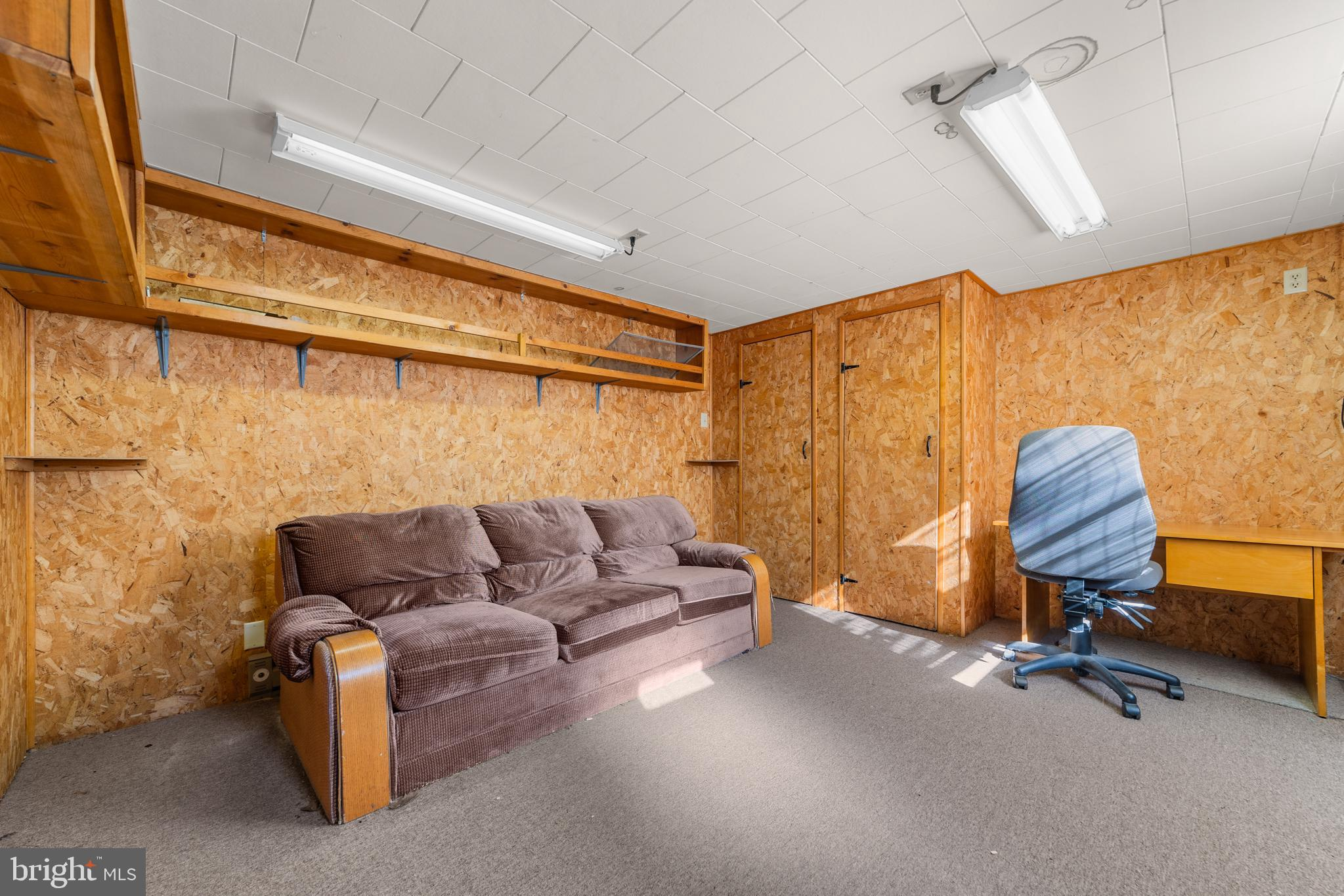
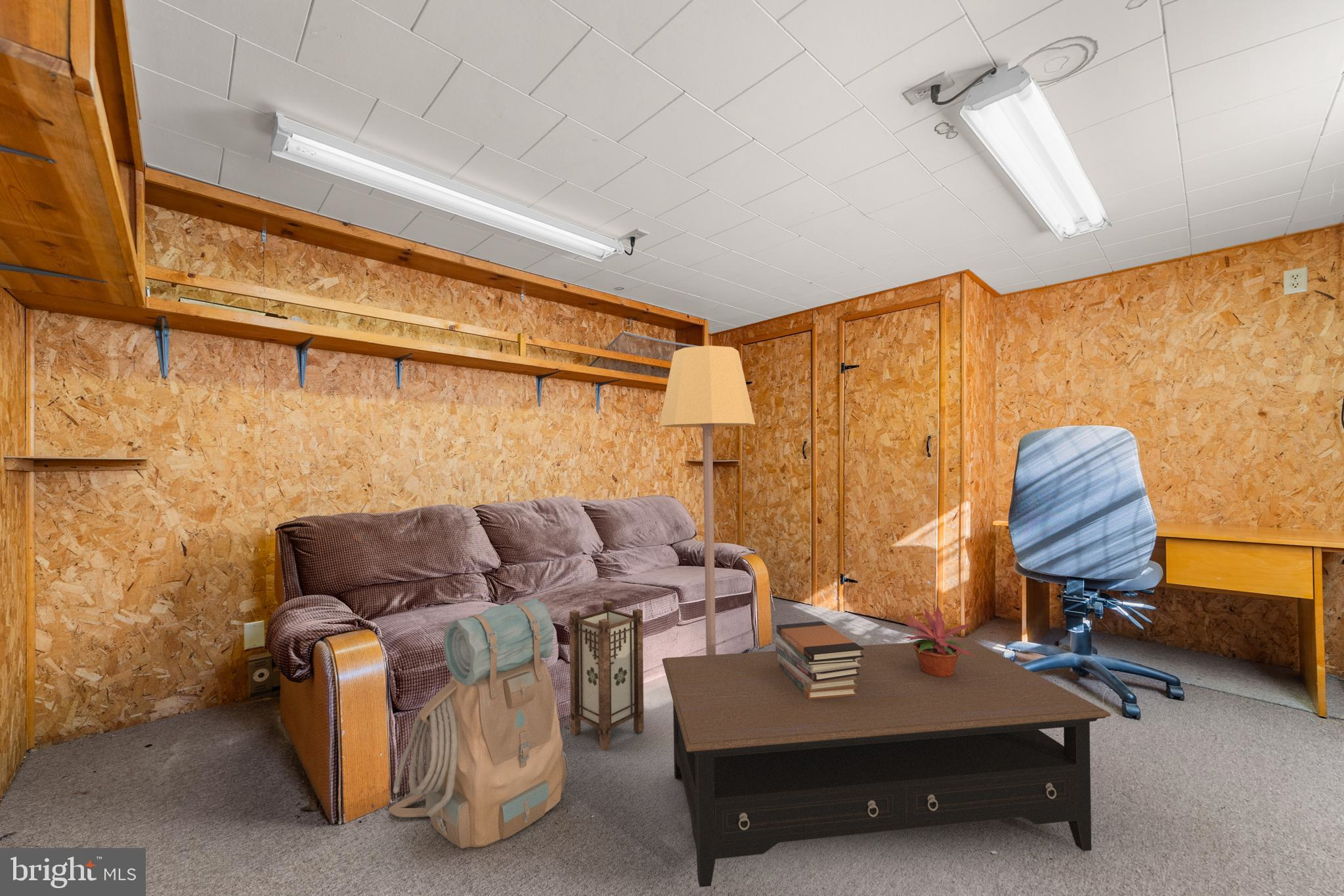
+ book stack (816, 656)
+ coffee table (859, 744)
+ lantern (607, 671)
+ potted plant (936, 638)
+ backpack (490, 704)
+ lamp (708, 524)
